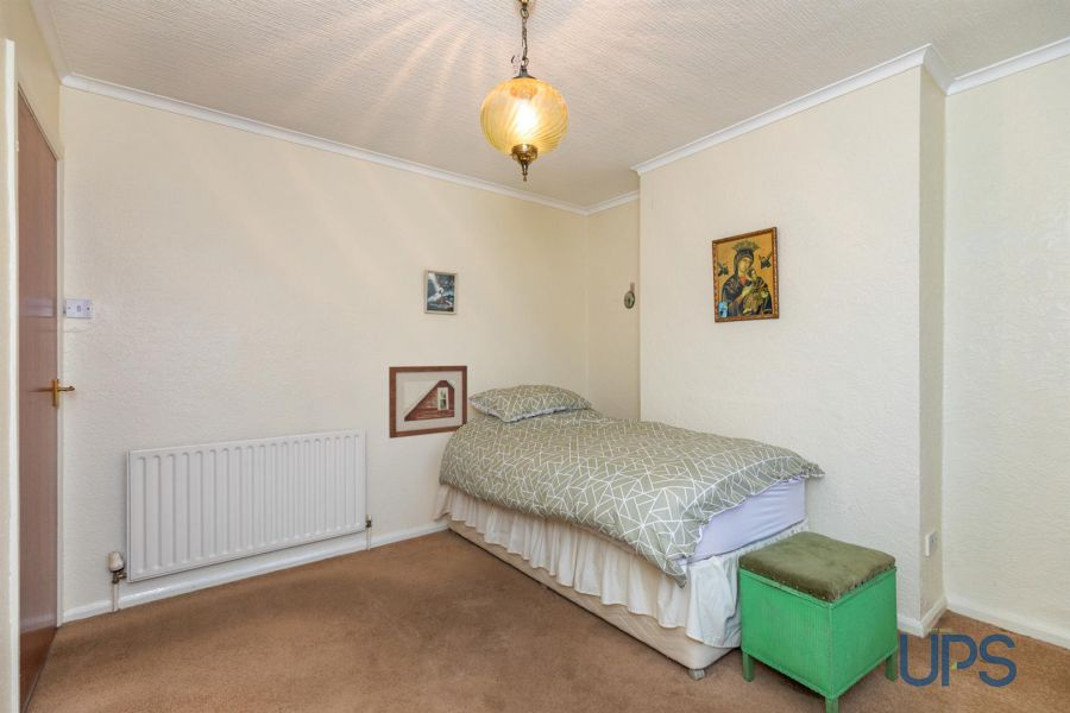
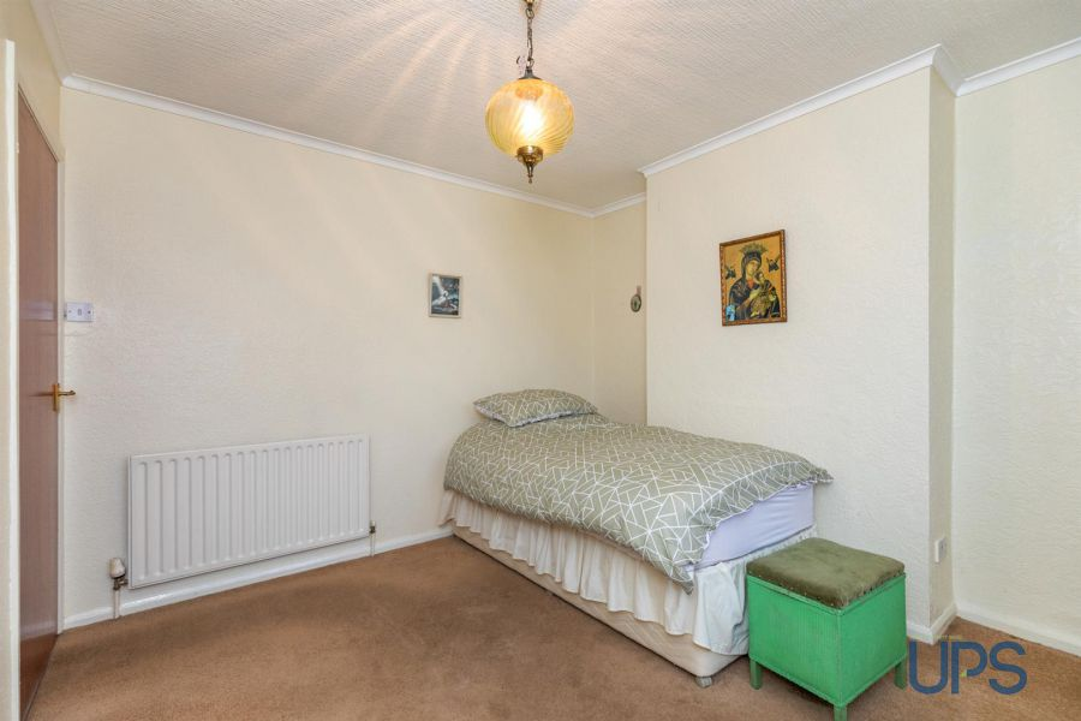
- picture frame (429, 399)
